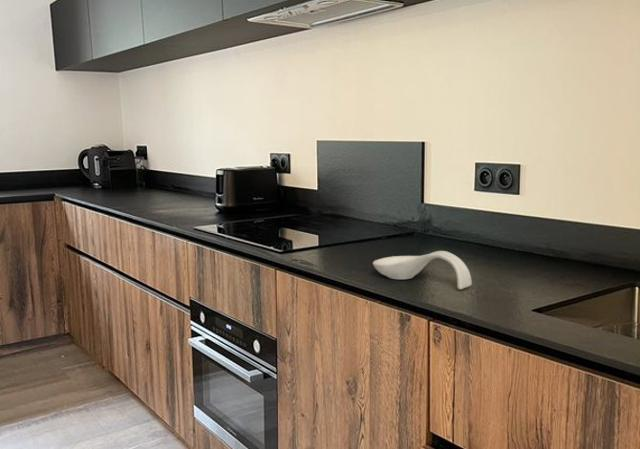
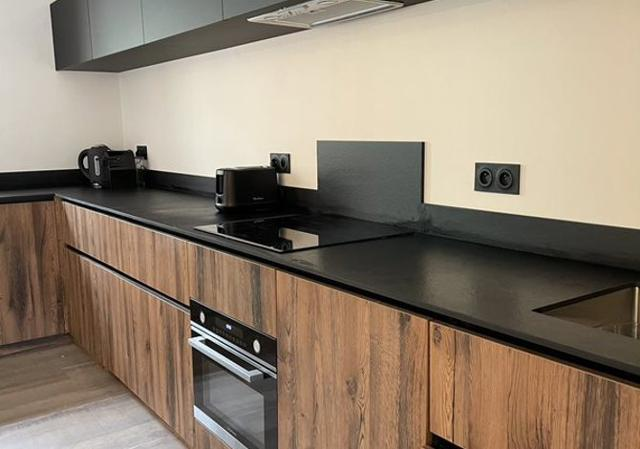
- spoon rest (420, 264)
